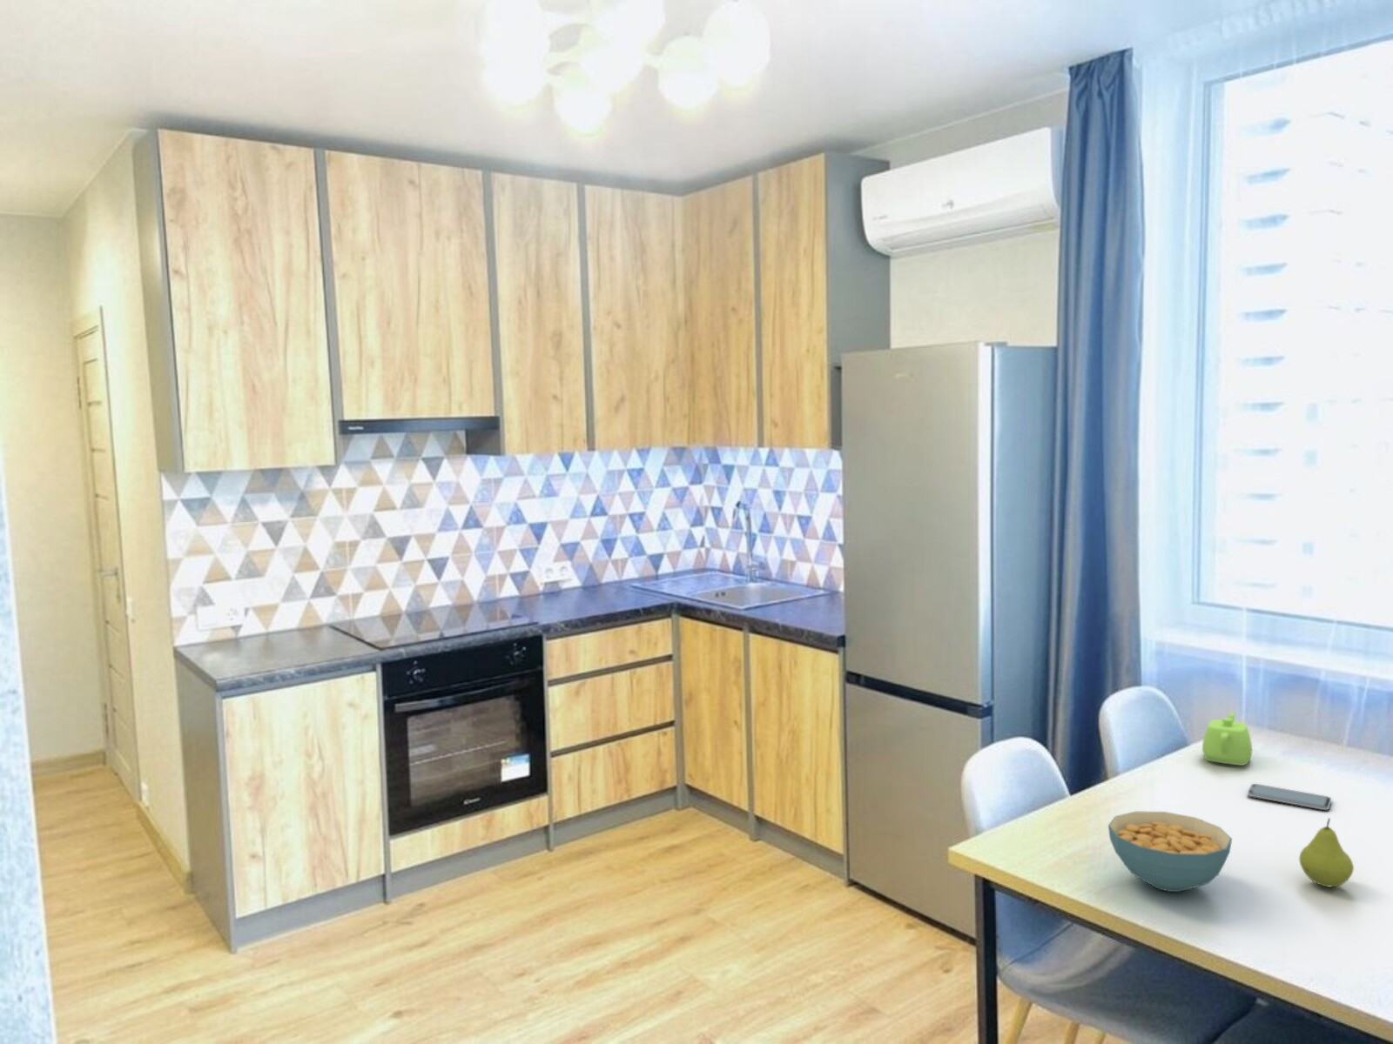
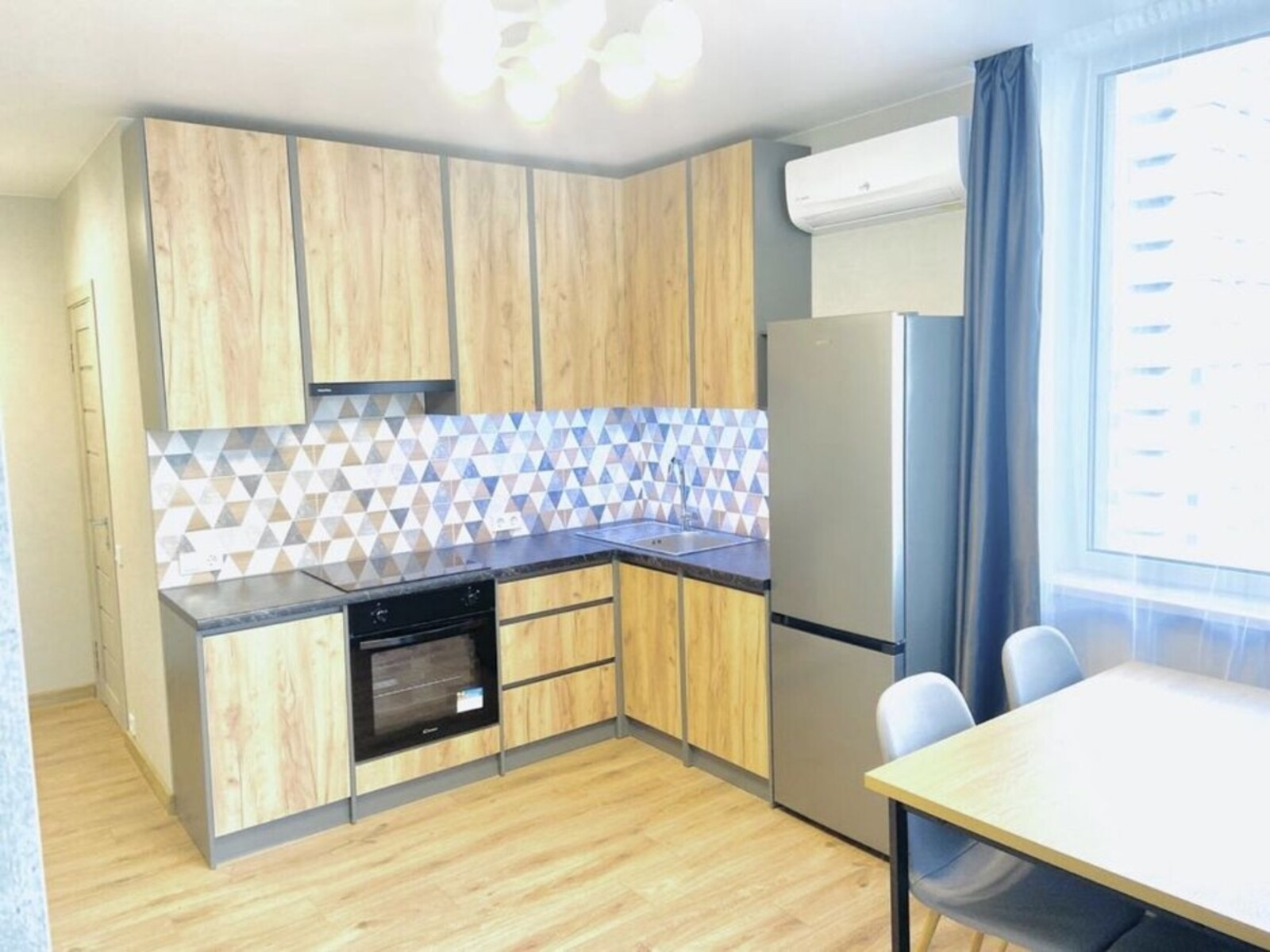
- fruit (1326, 852)
- smartphone (1289, 796)
- cereal bowl (1168, 858)
- teapot (1227, 738)
